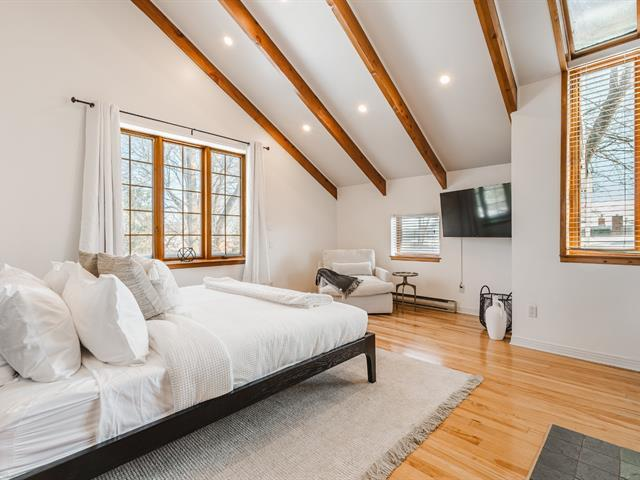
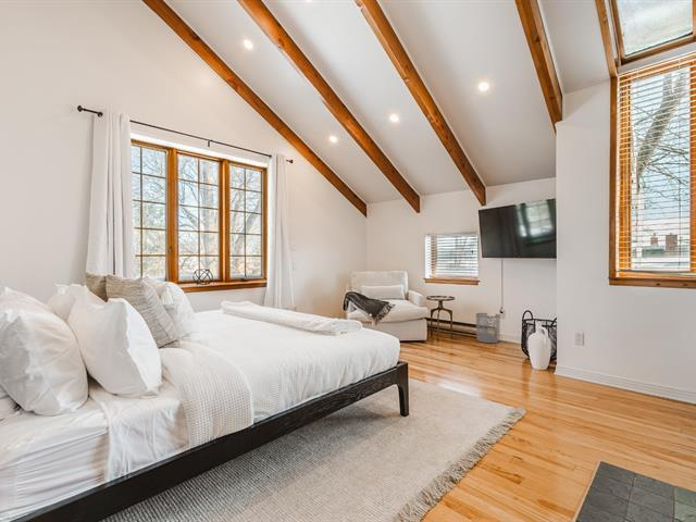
+ waste bin (487, 327)
